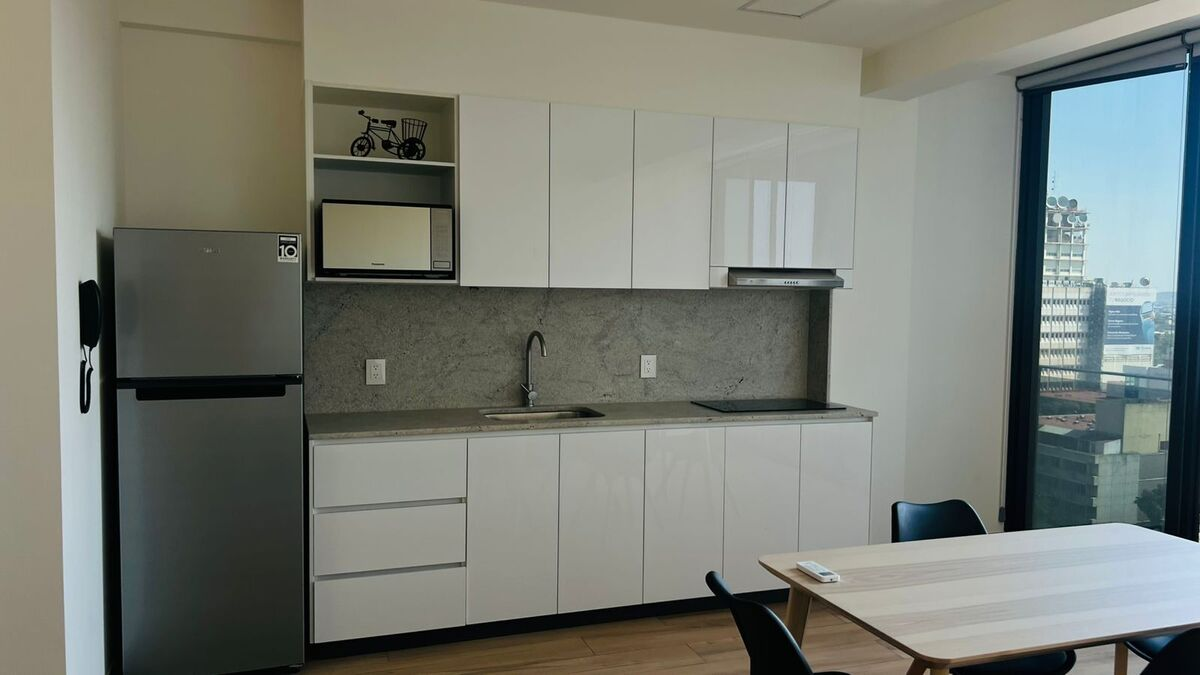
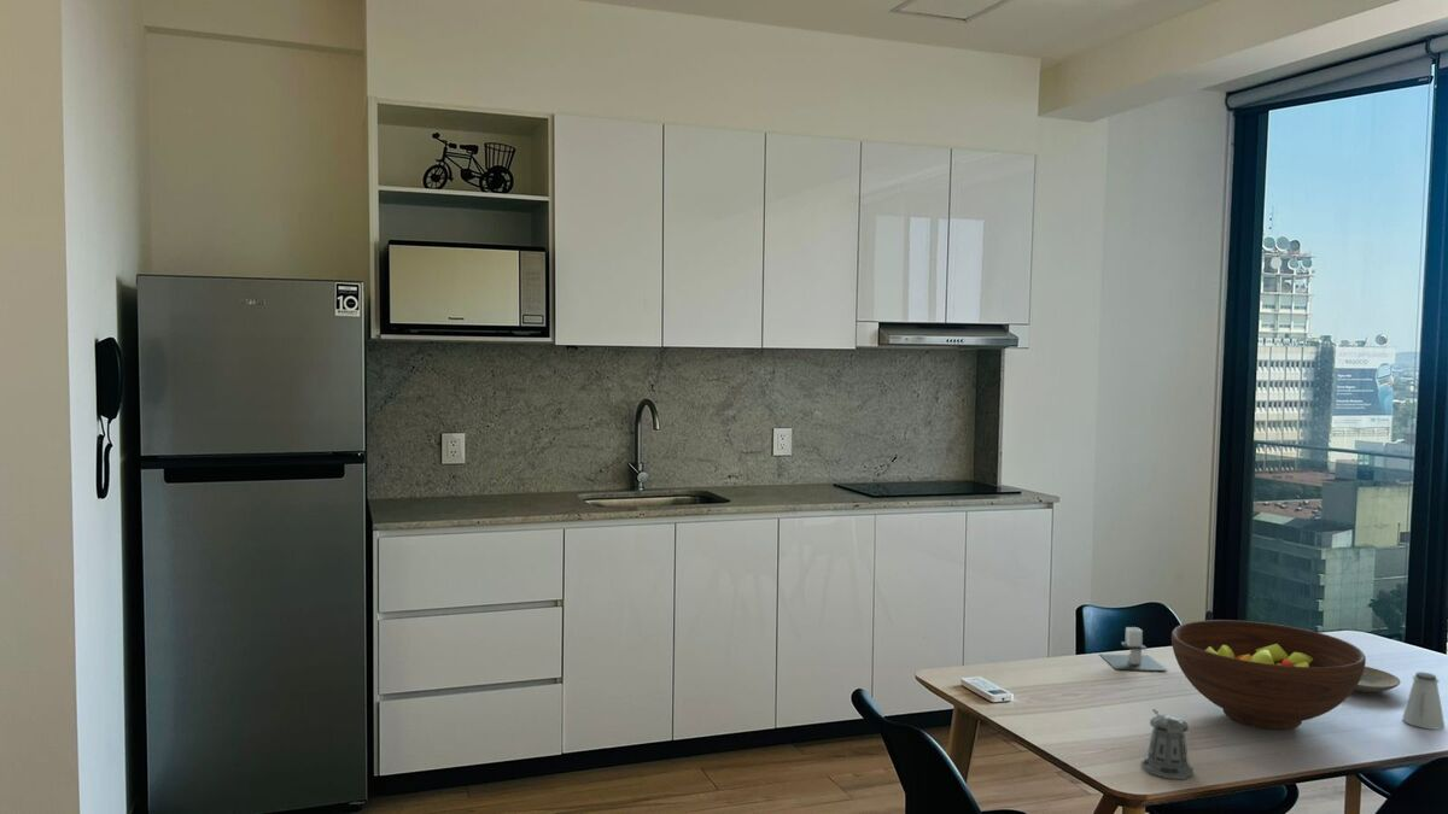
+ plate (1359, 681)
+ saltshaker (1424, 698)
+ fruit bowl (1263, 680)
+ architectural model (1133, 645)
+ pepper shaker (1167, 740)
